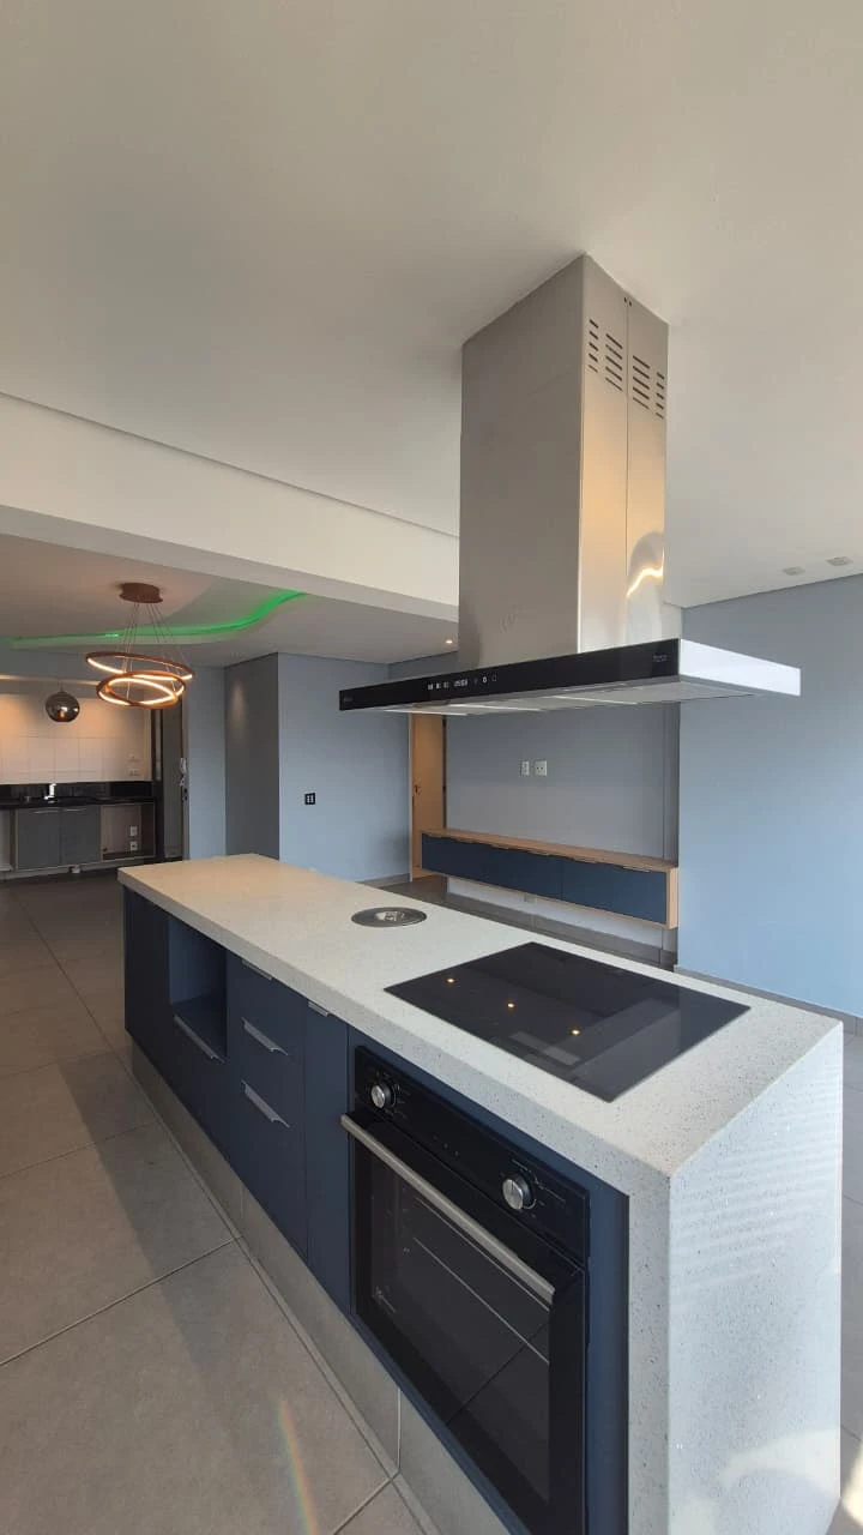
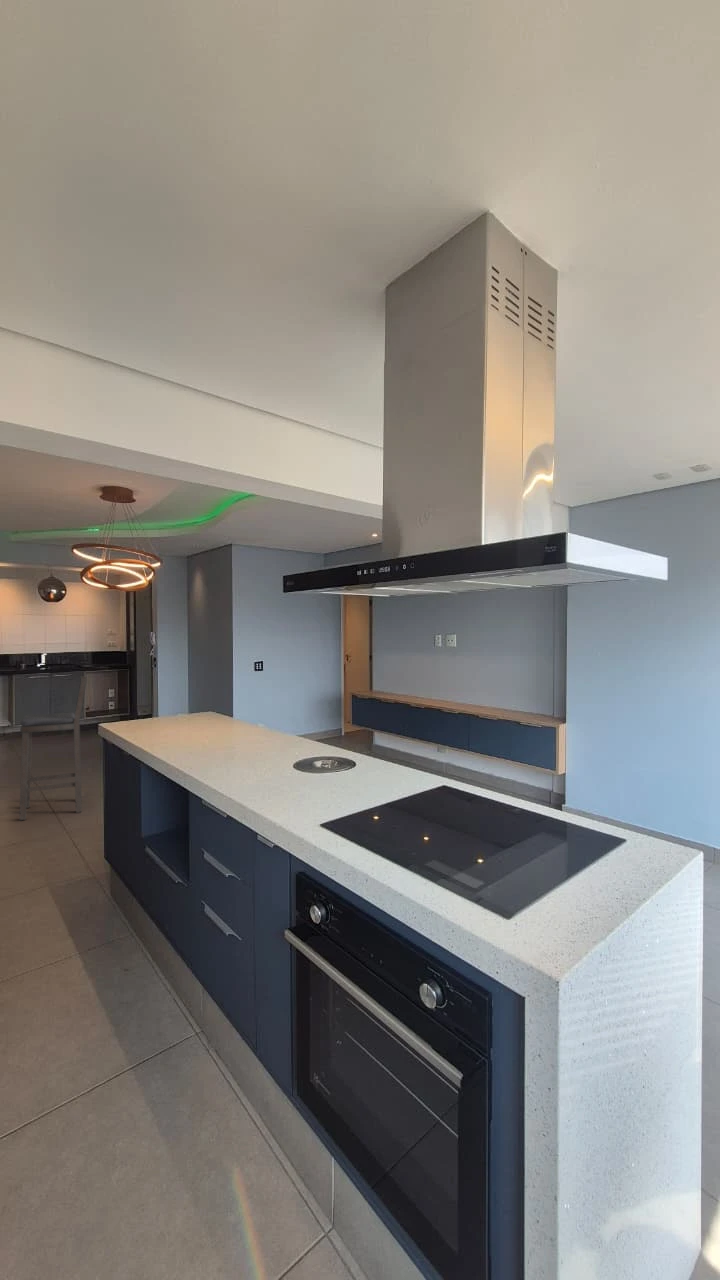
+ bar stool (54, 730)
